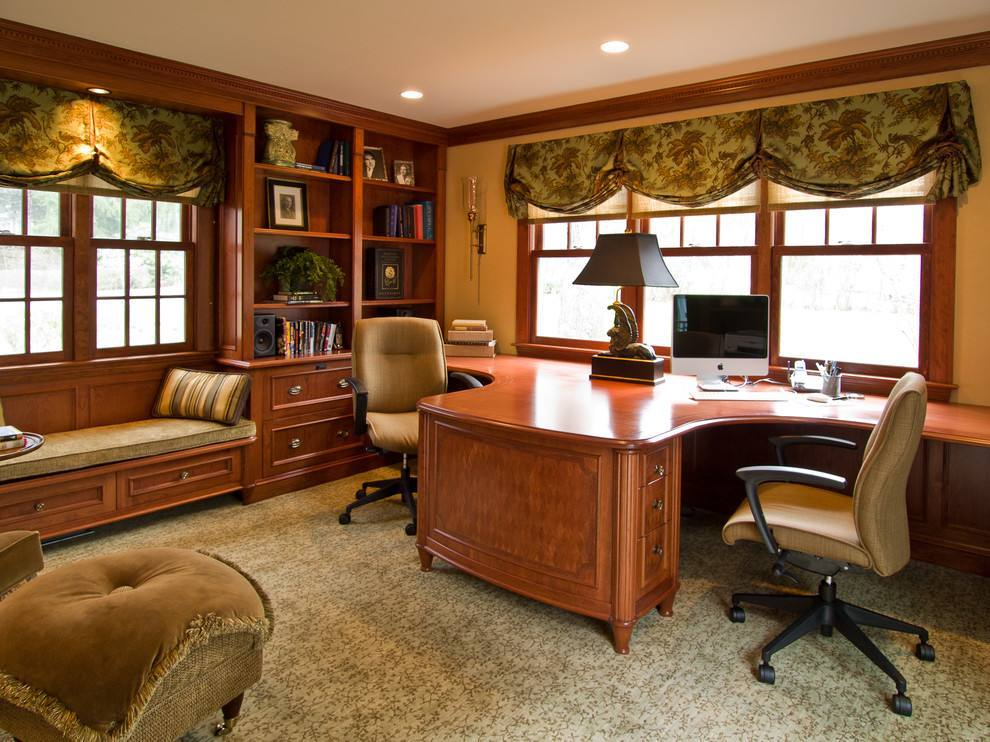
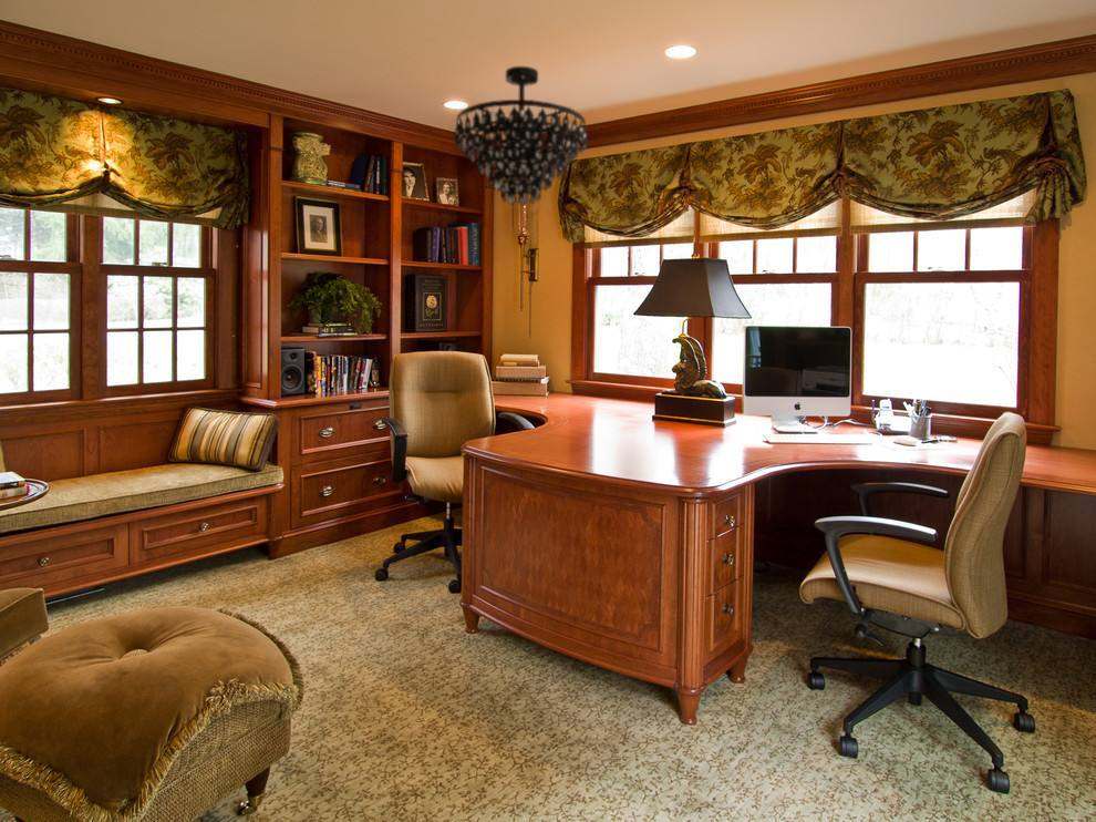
+ chandelier (520, 137)
